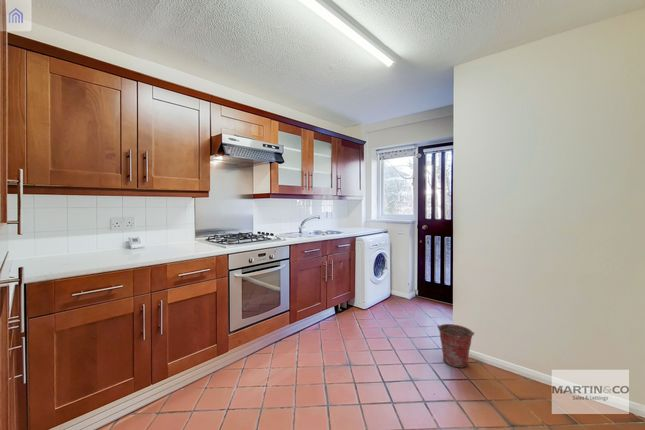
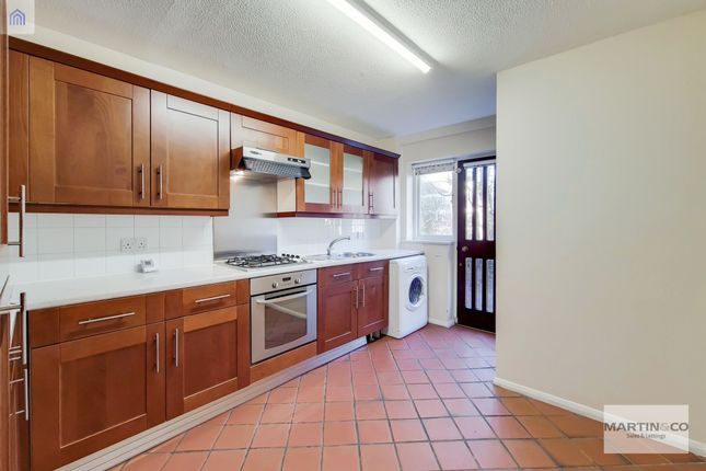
- bucket (455, 344)
